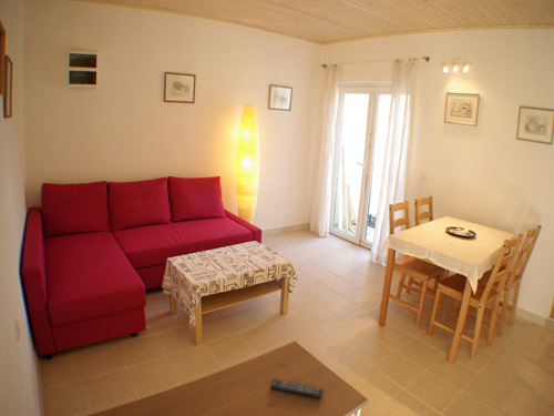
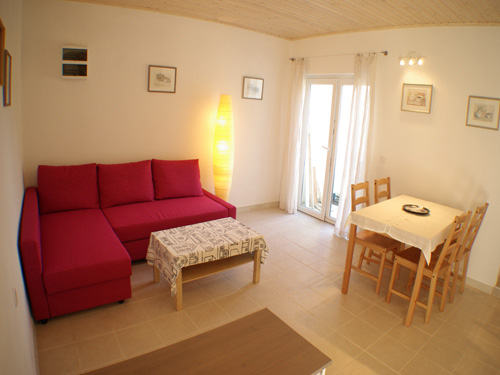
- remote control (296, 388)
